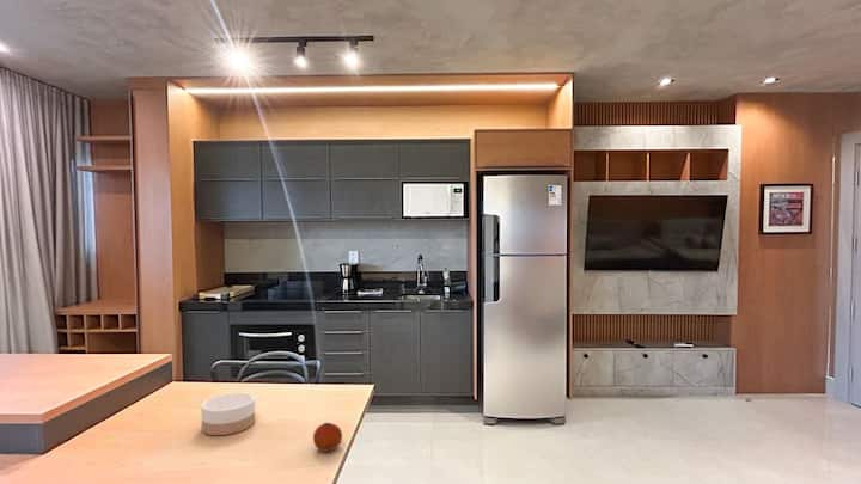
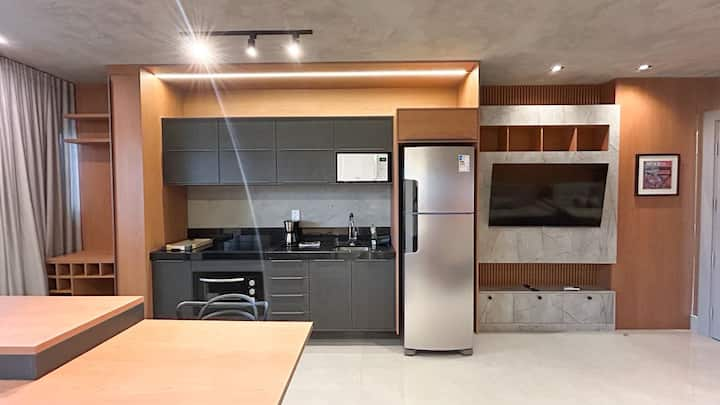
- bowl (228, 412)
- fruit (328, 435)
